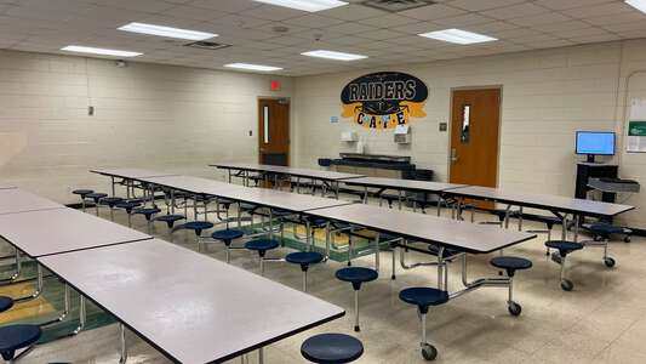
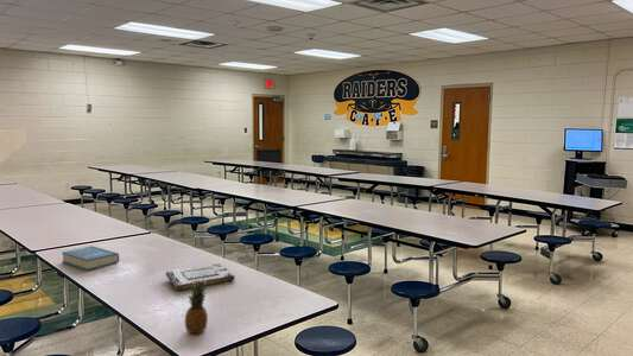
+ fruit (196, 304)
+ book (200, 275)
+ hardback book (90, 256)
